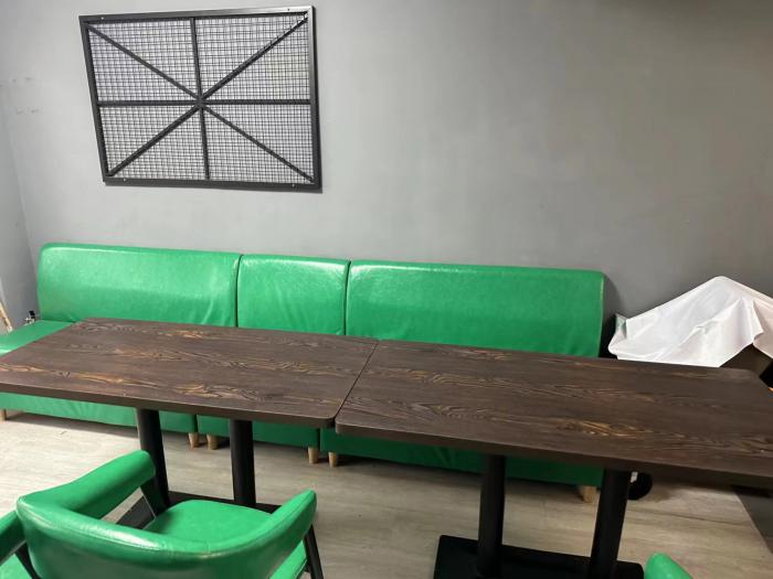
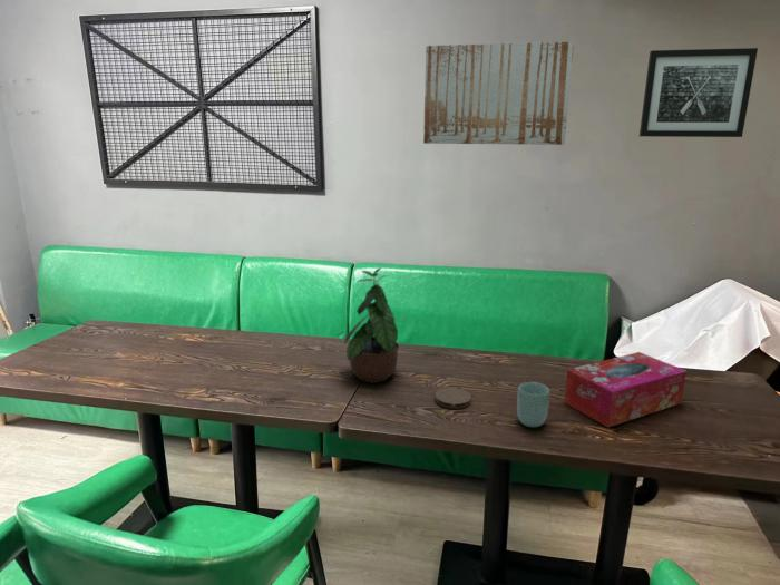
+ wall art (495, 95)
+ cup (532, 406)
+ coaster (452, 398)
+ wall art (695, 94)
+ tissue box (624, 387)
+ potted plant (373, 323)
